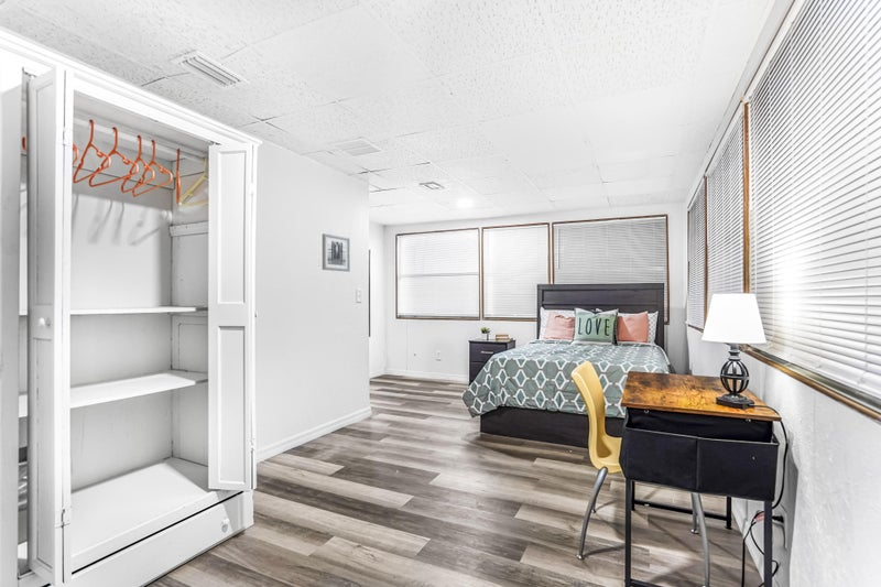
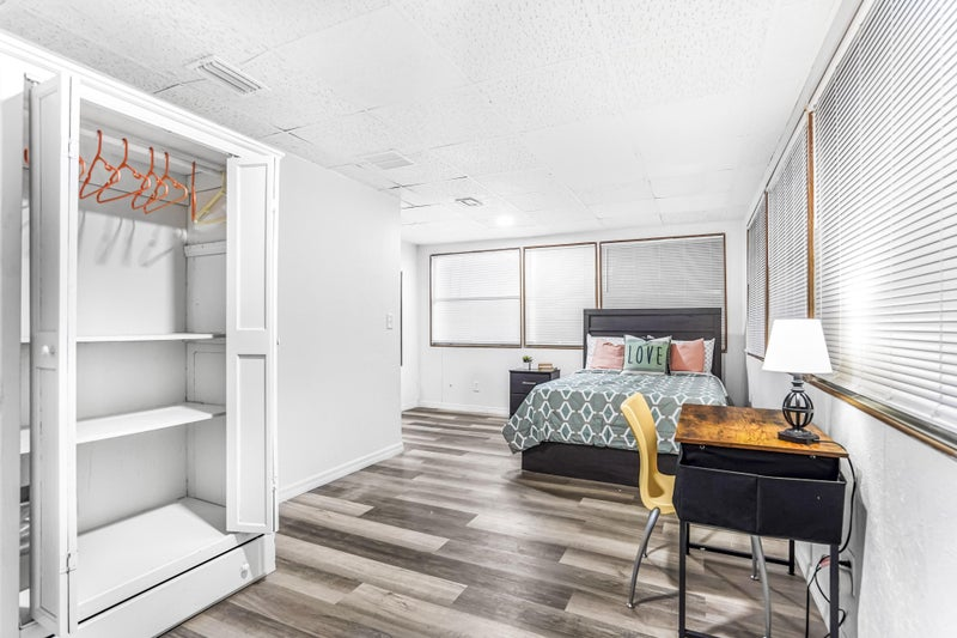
- wall art (336, 253)
